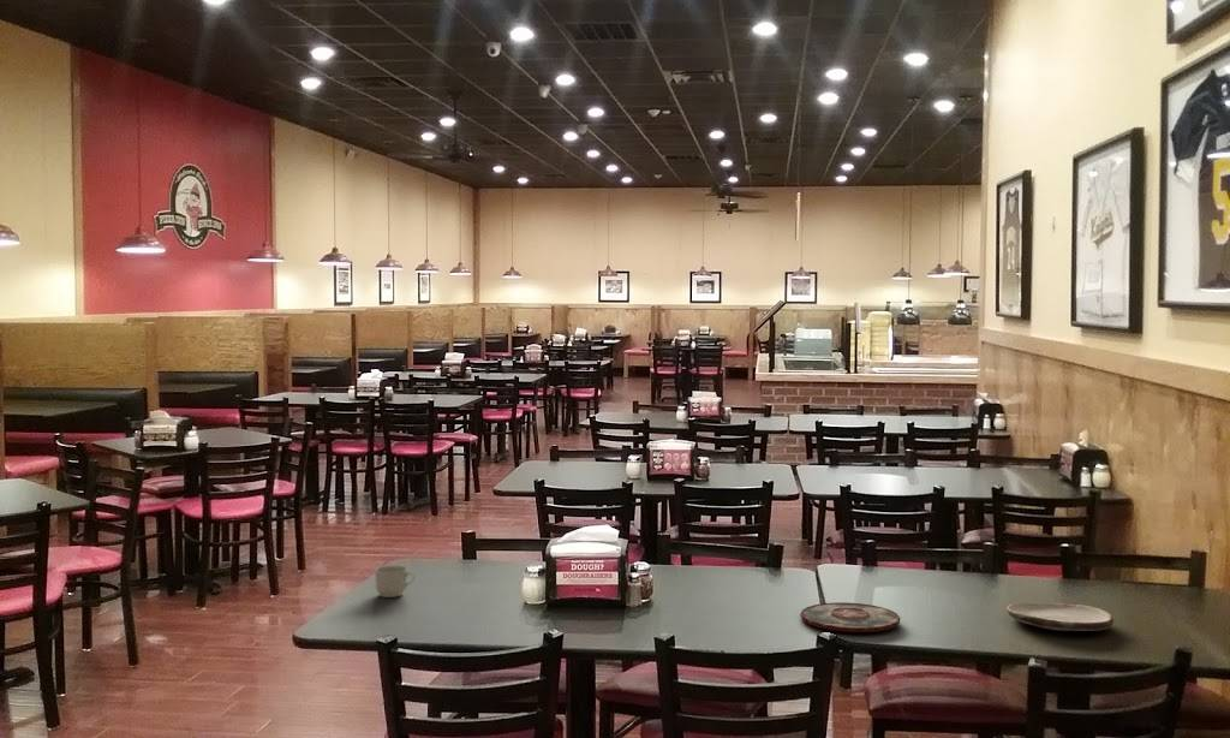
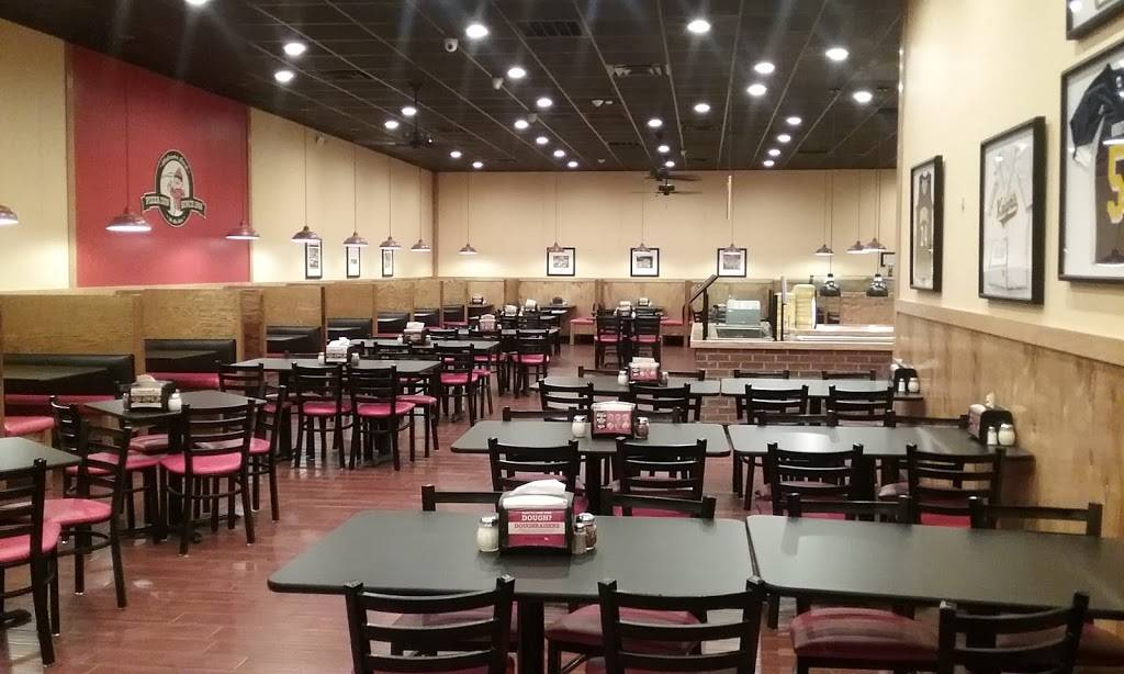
- mug (395, 582)
- plate (1058, 617)
- plate (849, 617)
